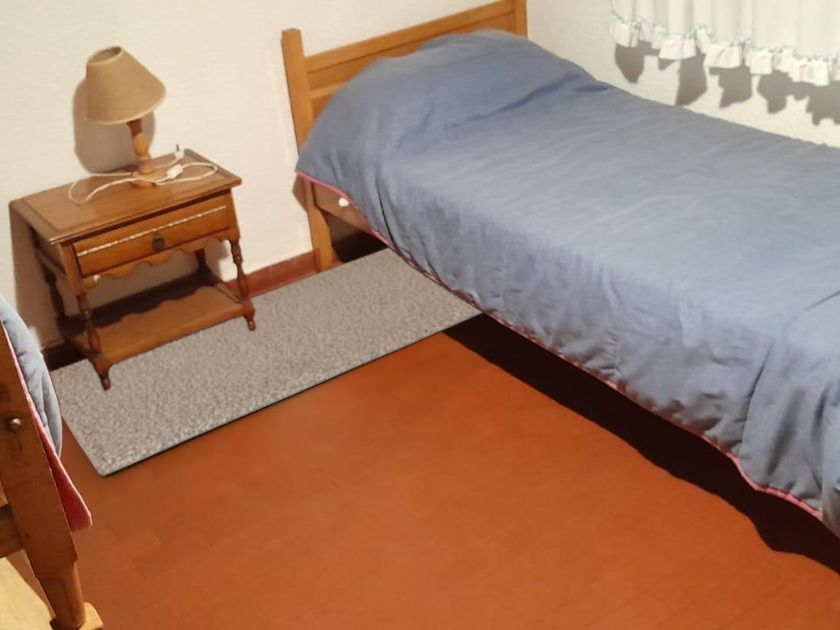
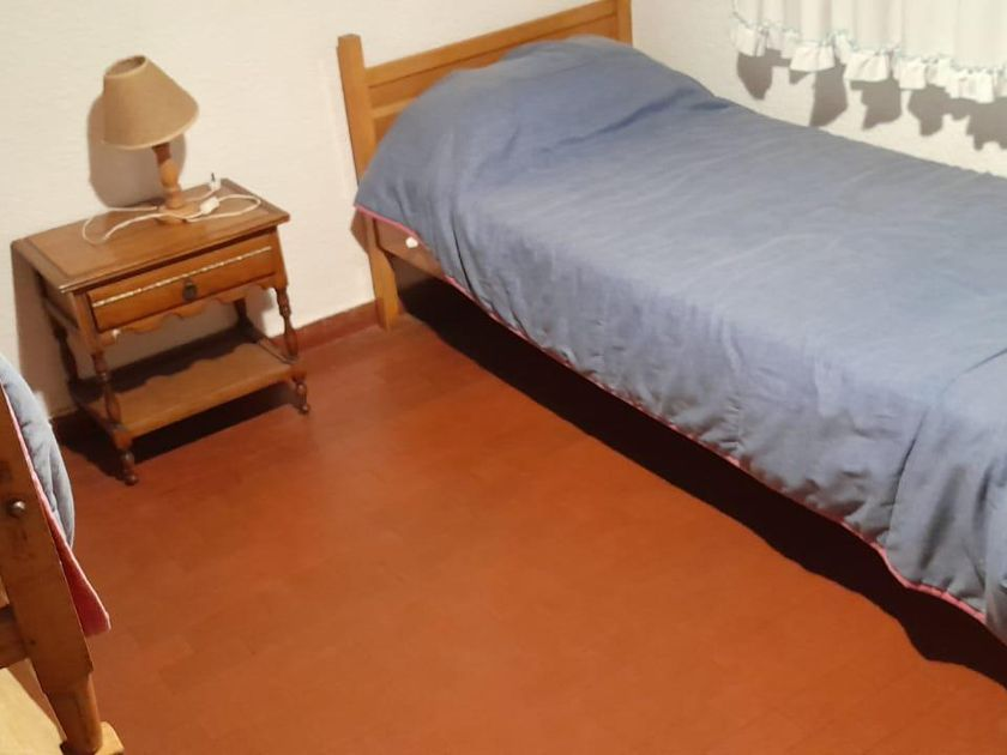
- rug (305, 328)
